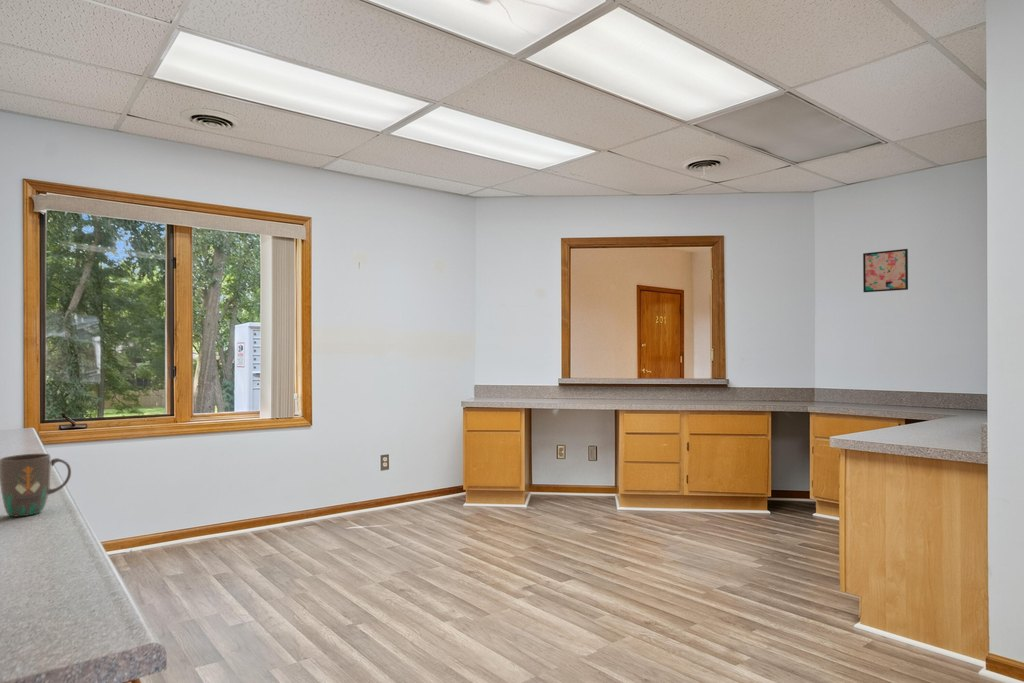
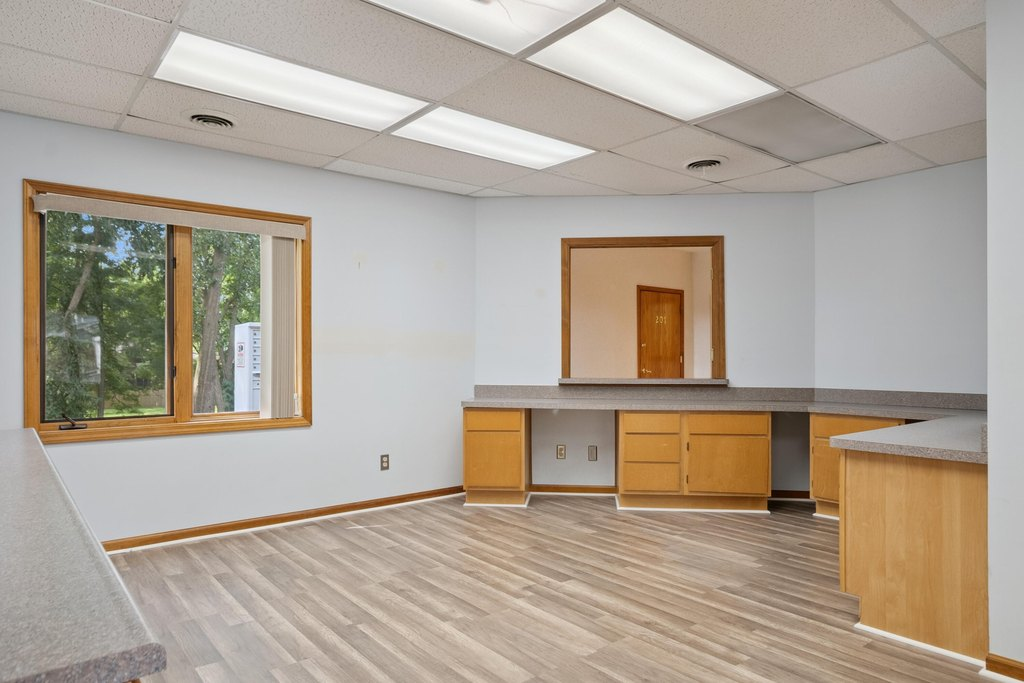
- mug (36, 483)
- wall art (885, 271)
